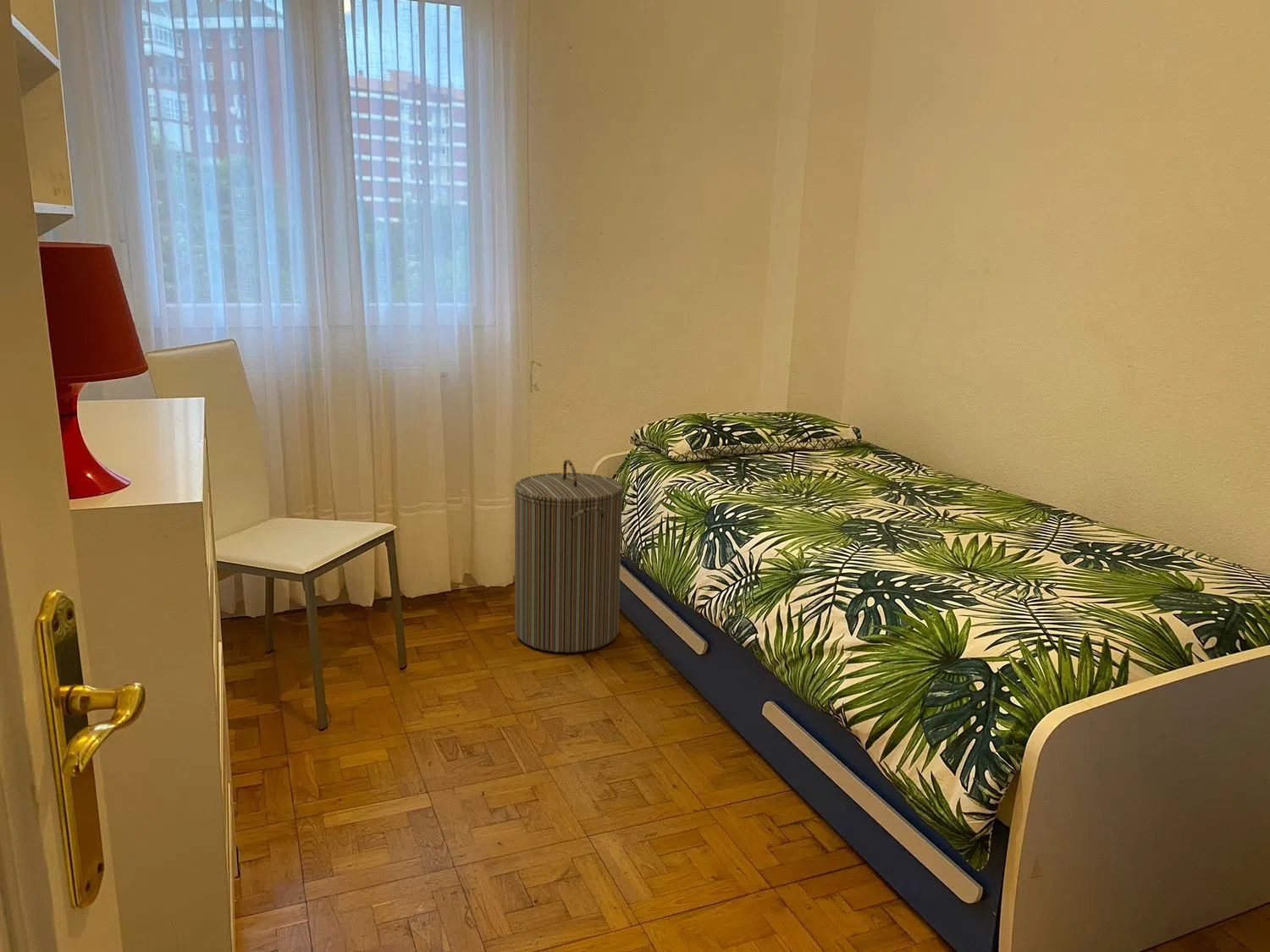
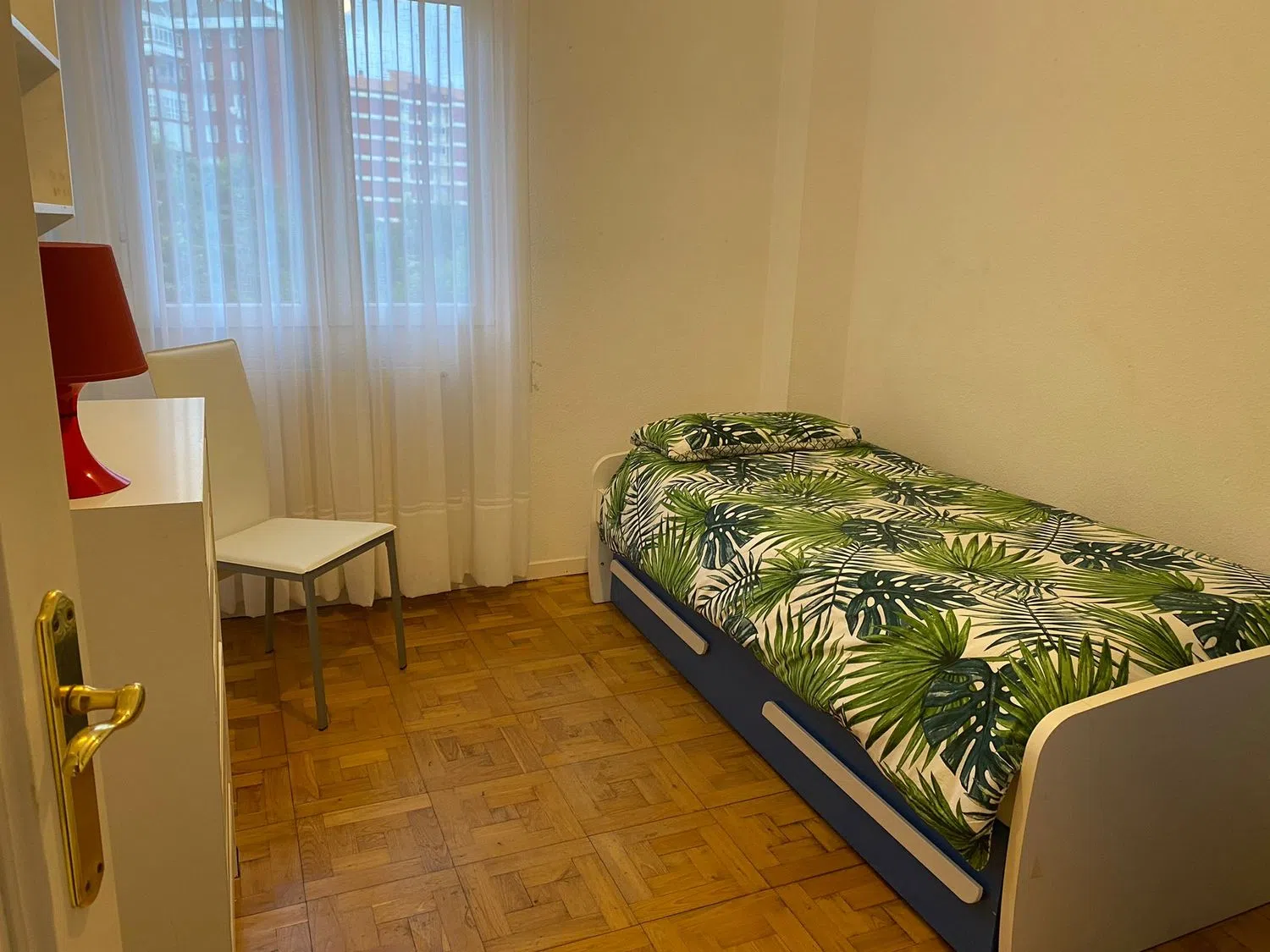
- laundry hamper (568, 548)
